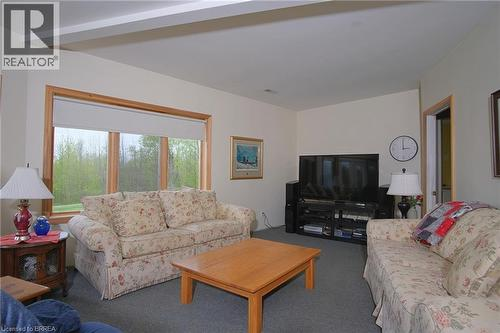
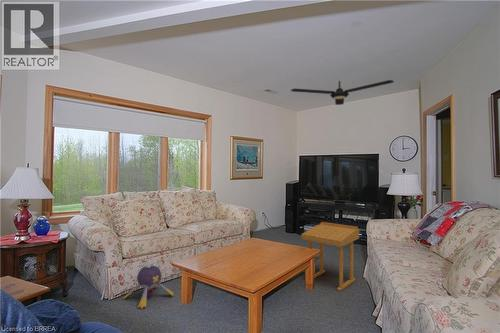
+ ceiling fan (339, 92)
+ side table (322, 253)
+ plush toy (149, 278)
